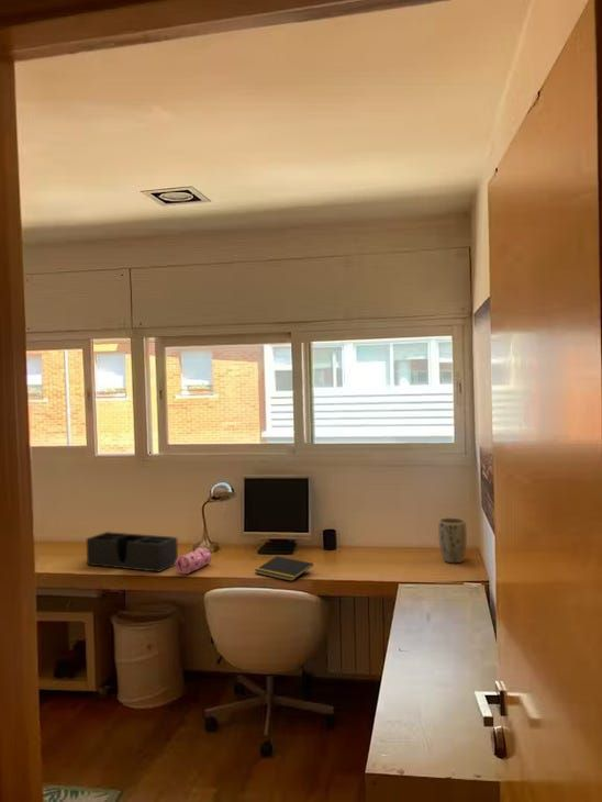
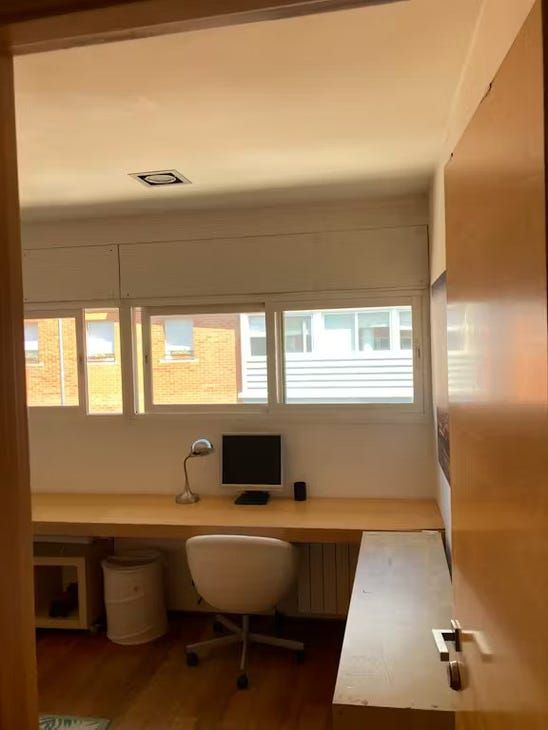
- desk organizer (132, 550)
- pencil case (193, 559)
- notepad (283, 568)
- plant pot (453, 539)
